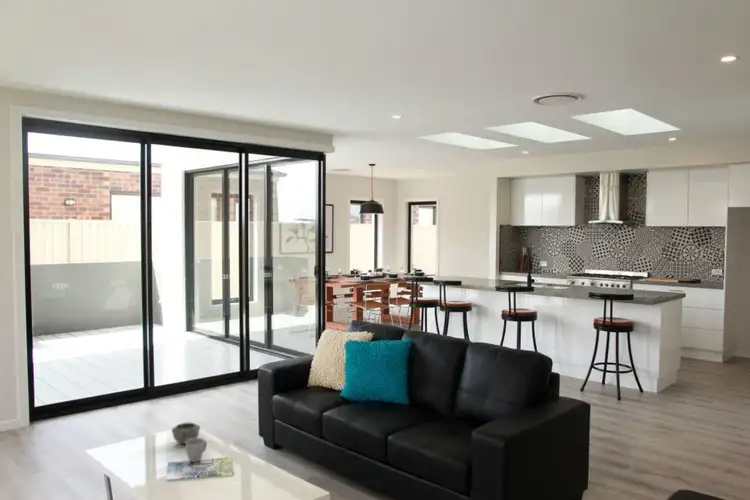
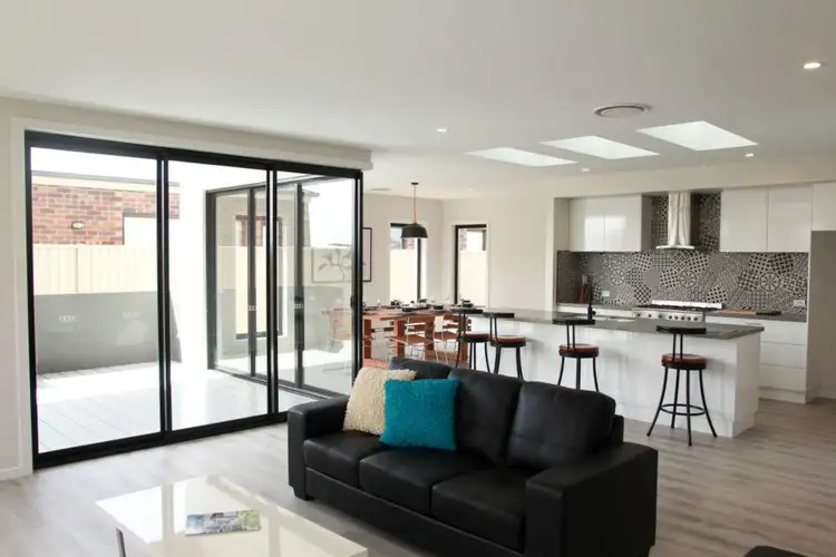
- decorative bowl (186, 433)
- mug (197, 449)
